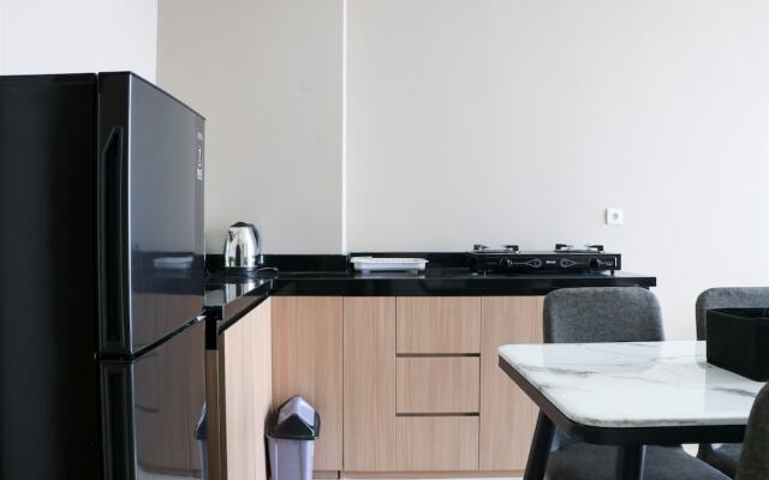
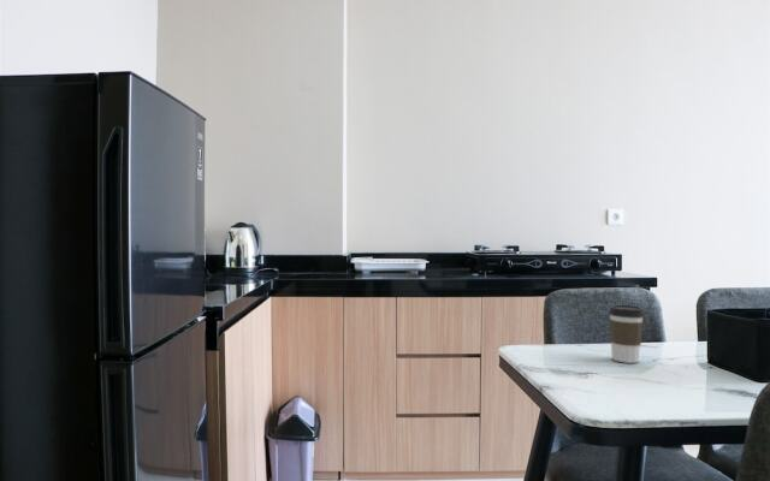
+ coffee cup (626, 333)
